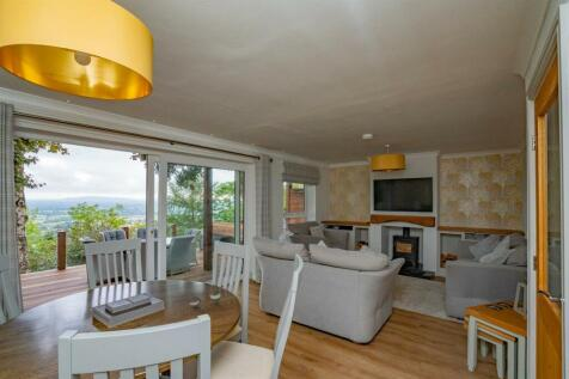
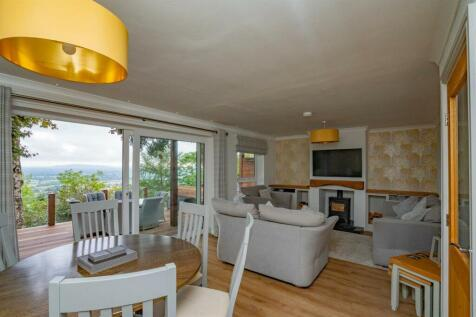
- teapot (210, 297)
